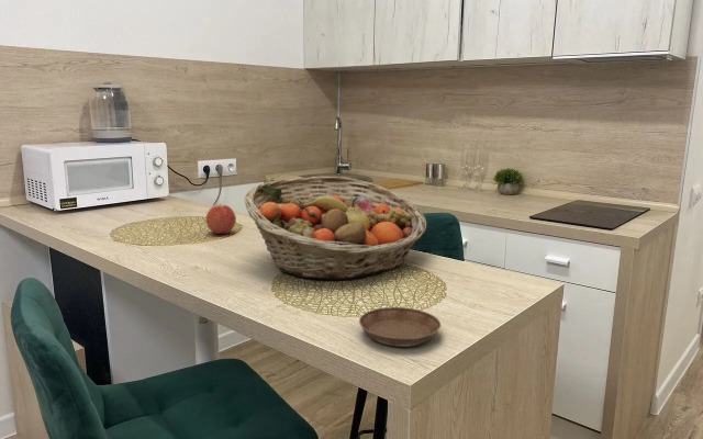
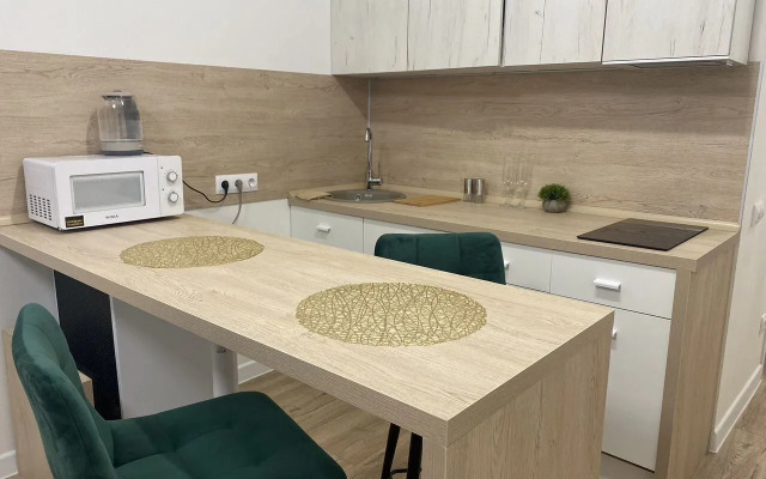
- saucer (399, 327)
- fruit basket (337, 223)
- apple (221, 217)
